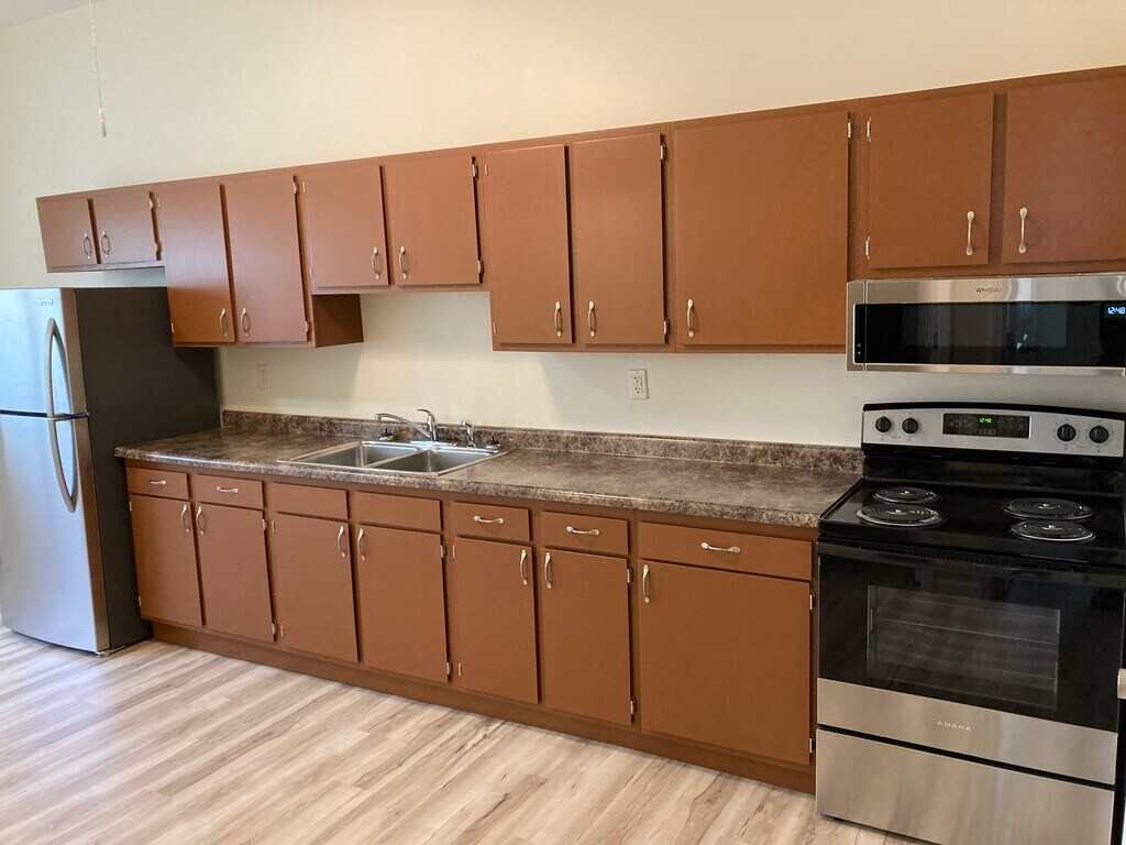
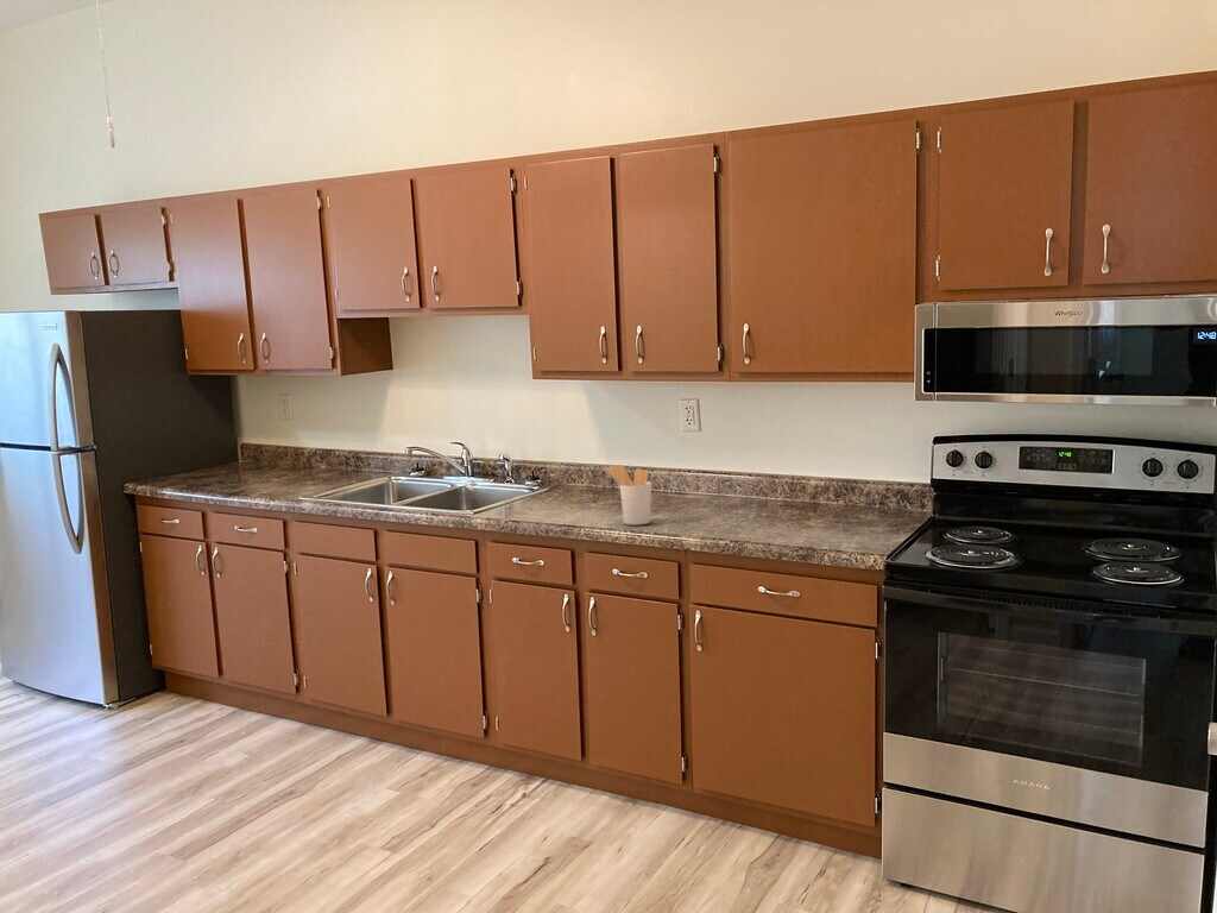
+ utensil holder (629, 492)
